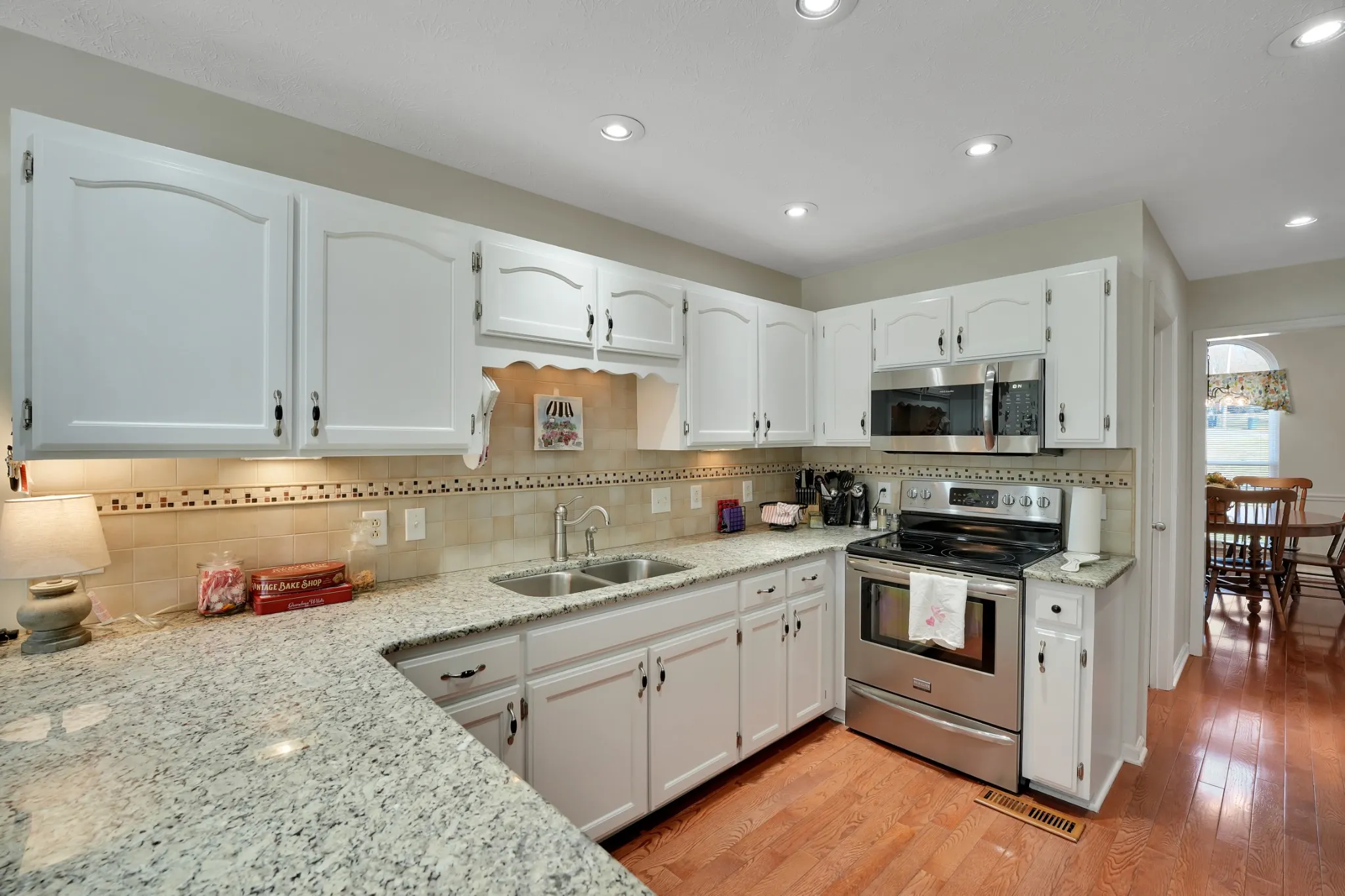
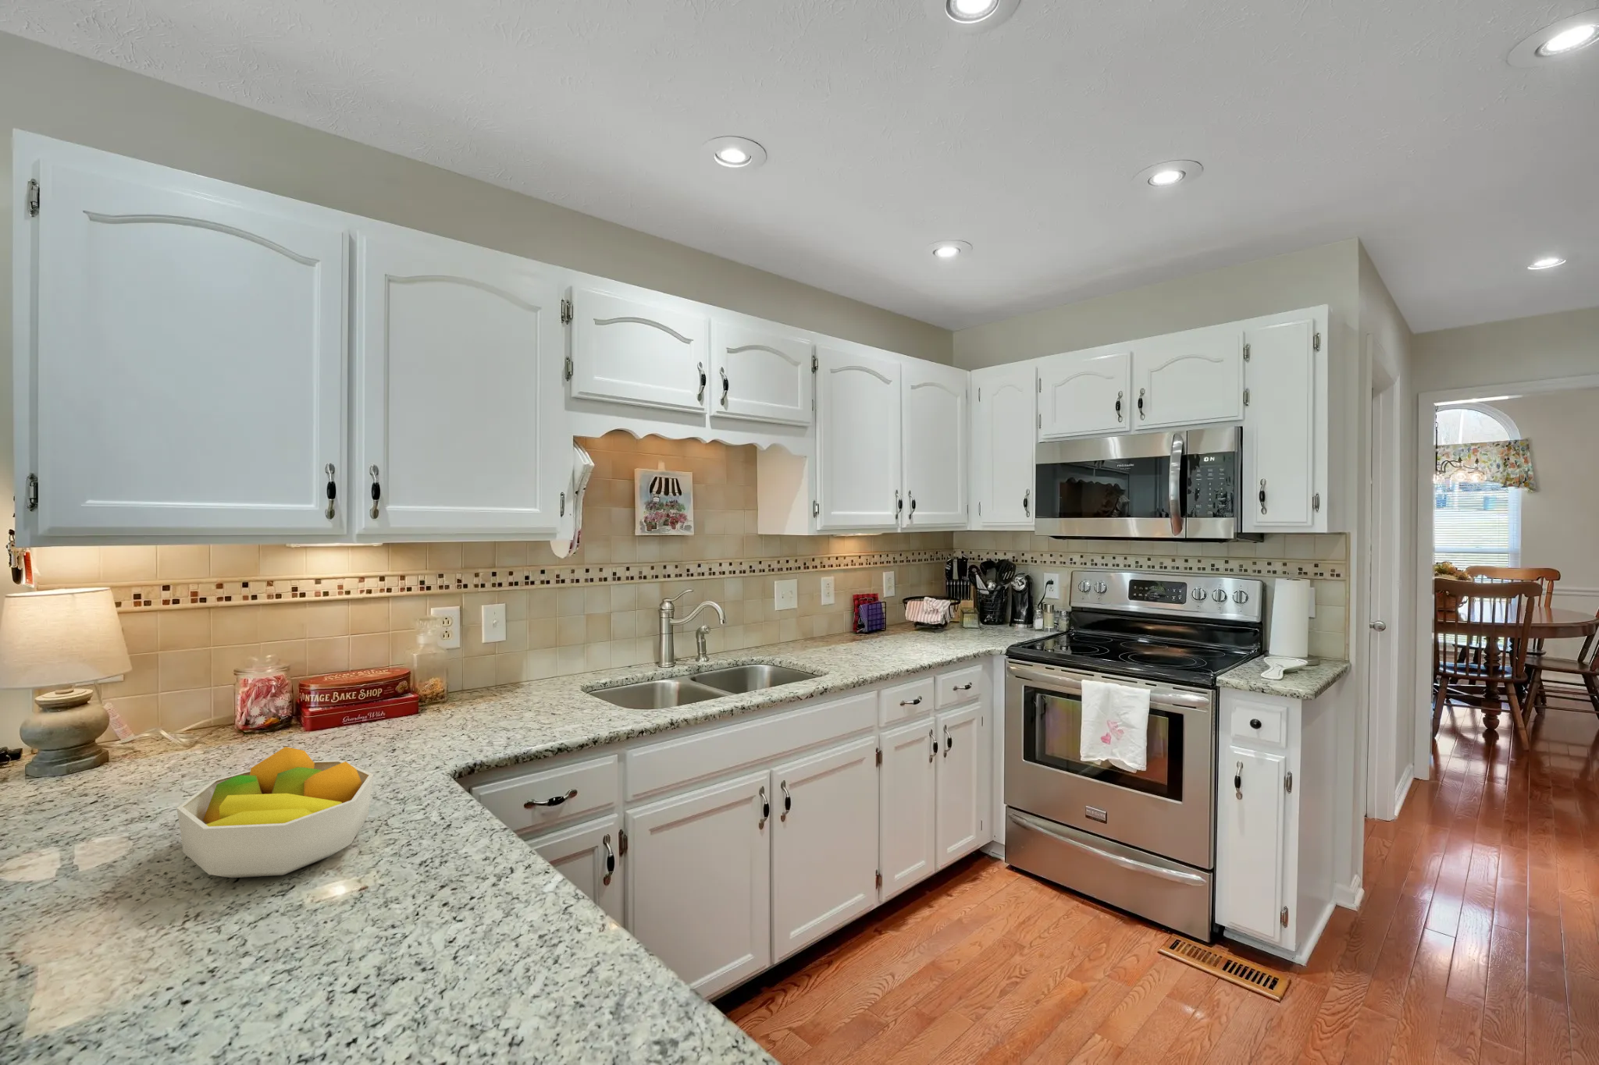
+ fruit bowl (281, 805)
